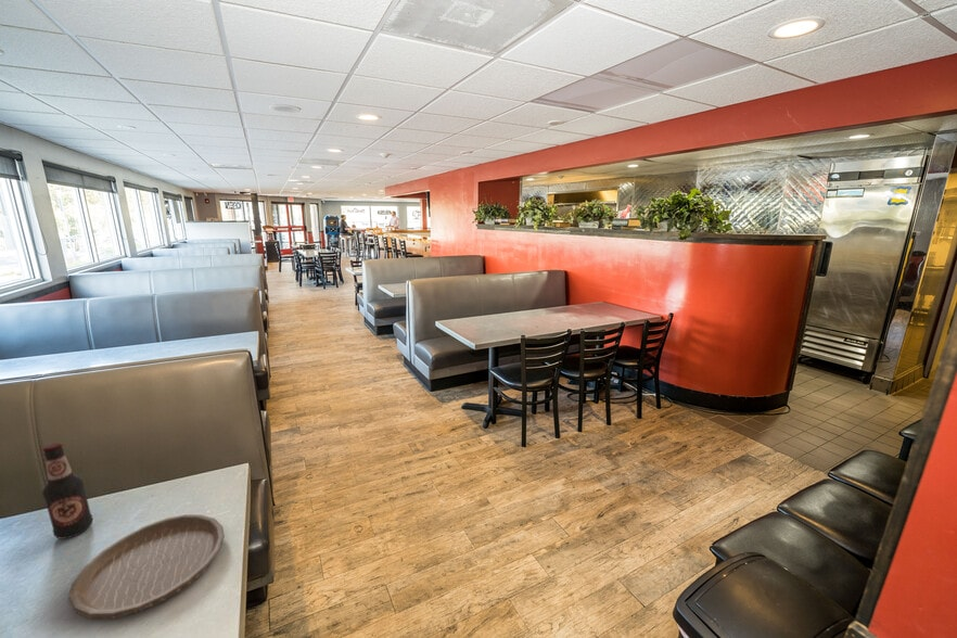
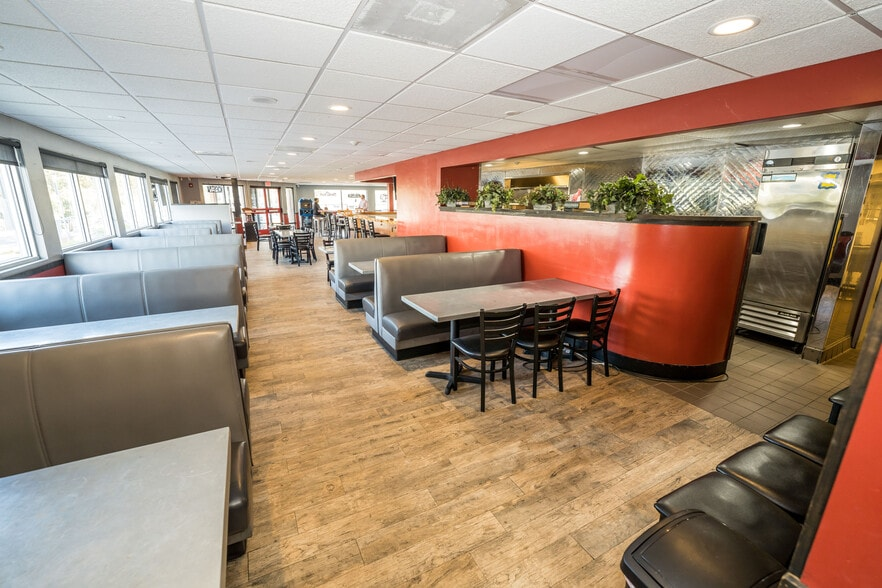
- plate (154, 561)
- bottle (63, 488)
